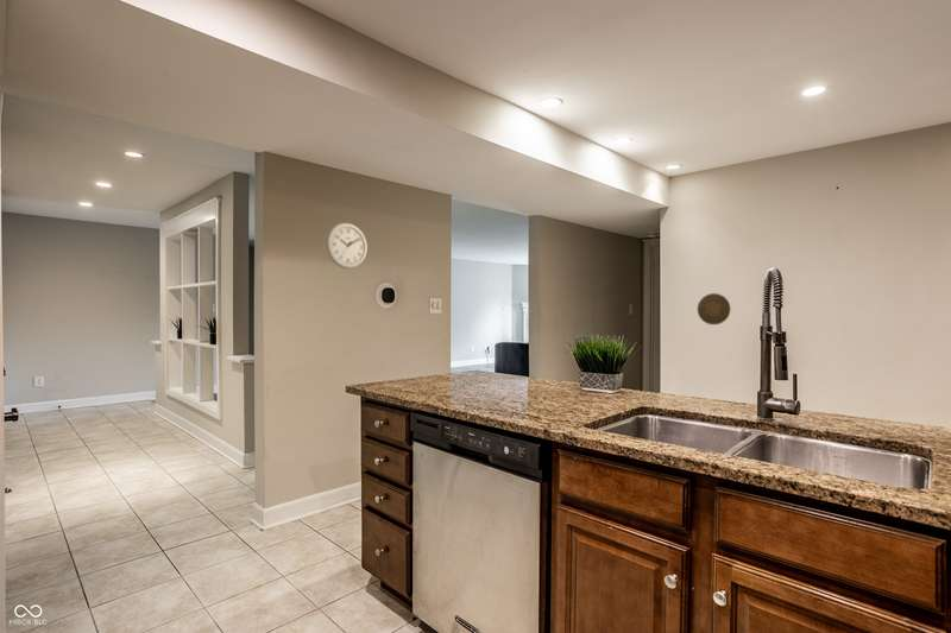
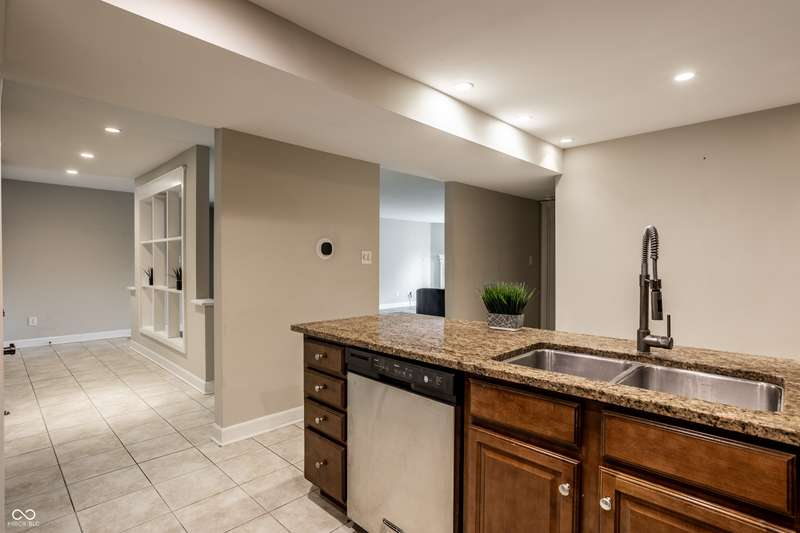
- wall clock (347, 245)
- decorative plate (712, 309)
